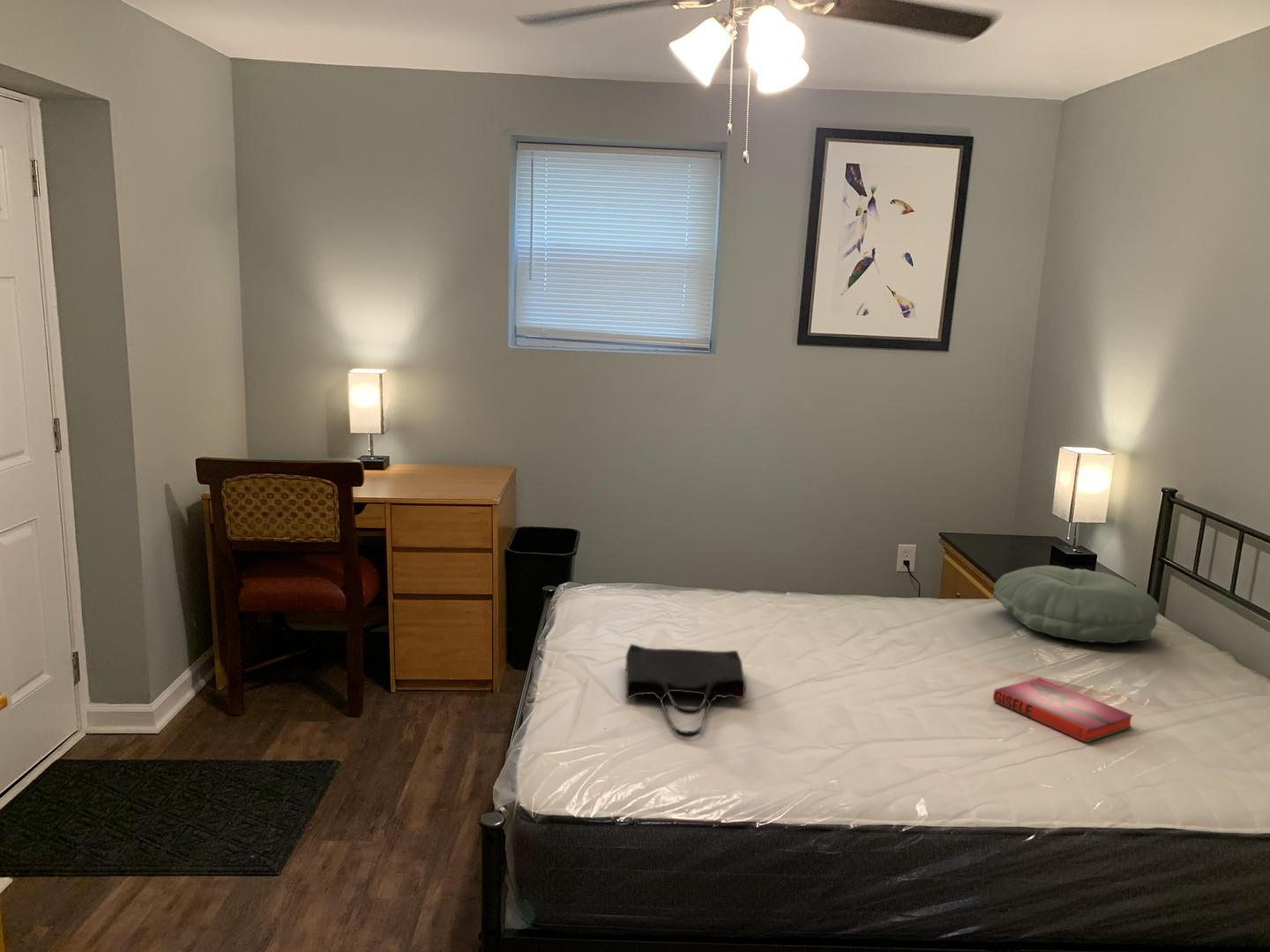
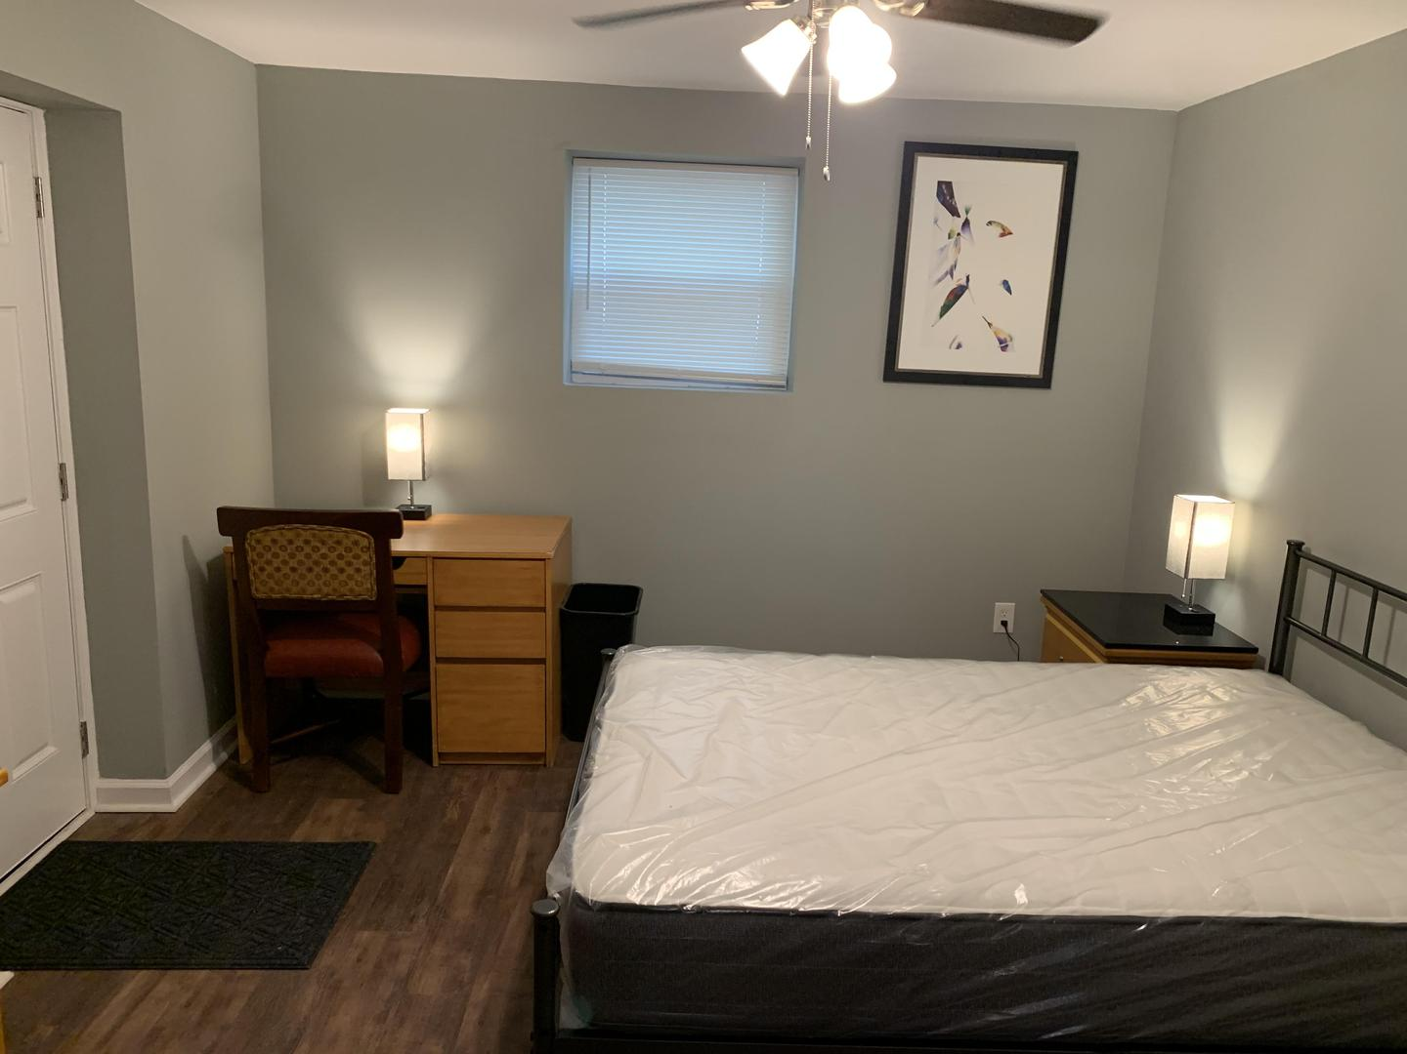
- hardback book (1061, 708)
- tote bag (685, 686)
- pillow (1077, 601)
